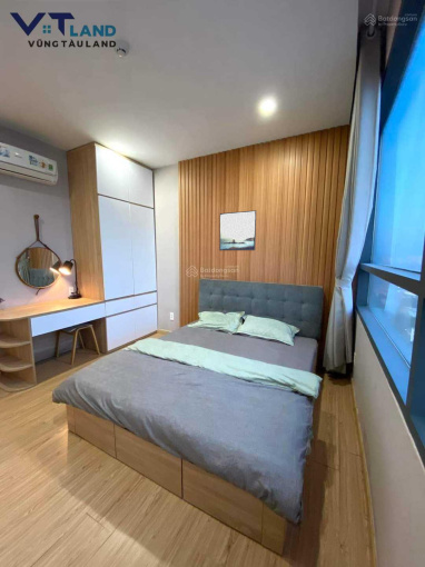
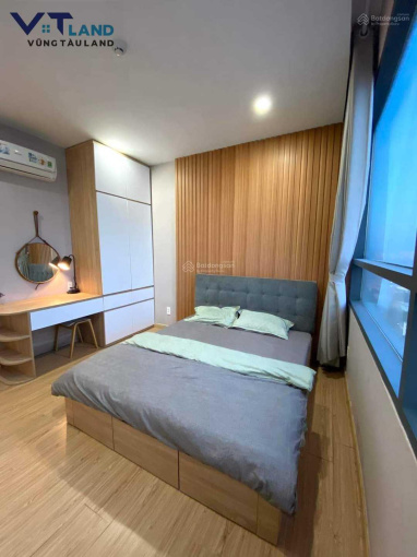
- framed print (237, 231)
